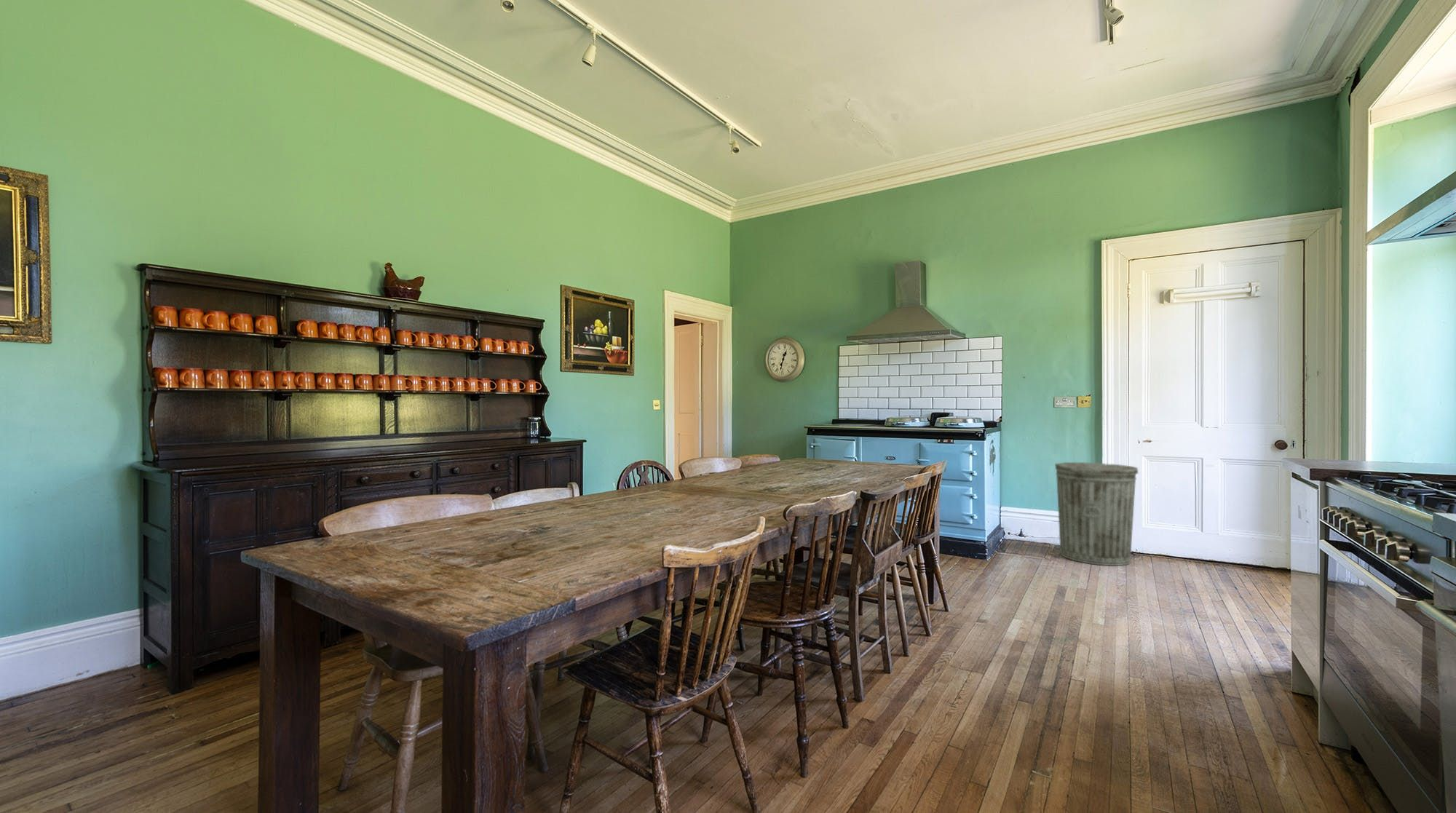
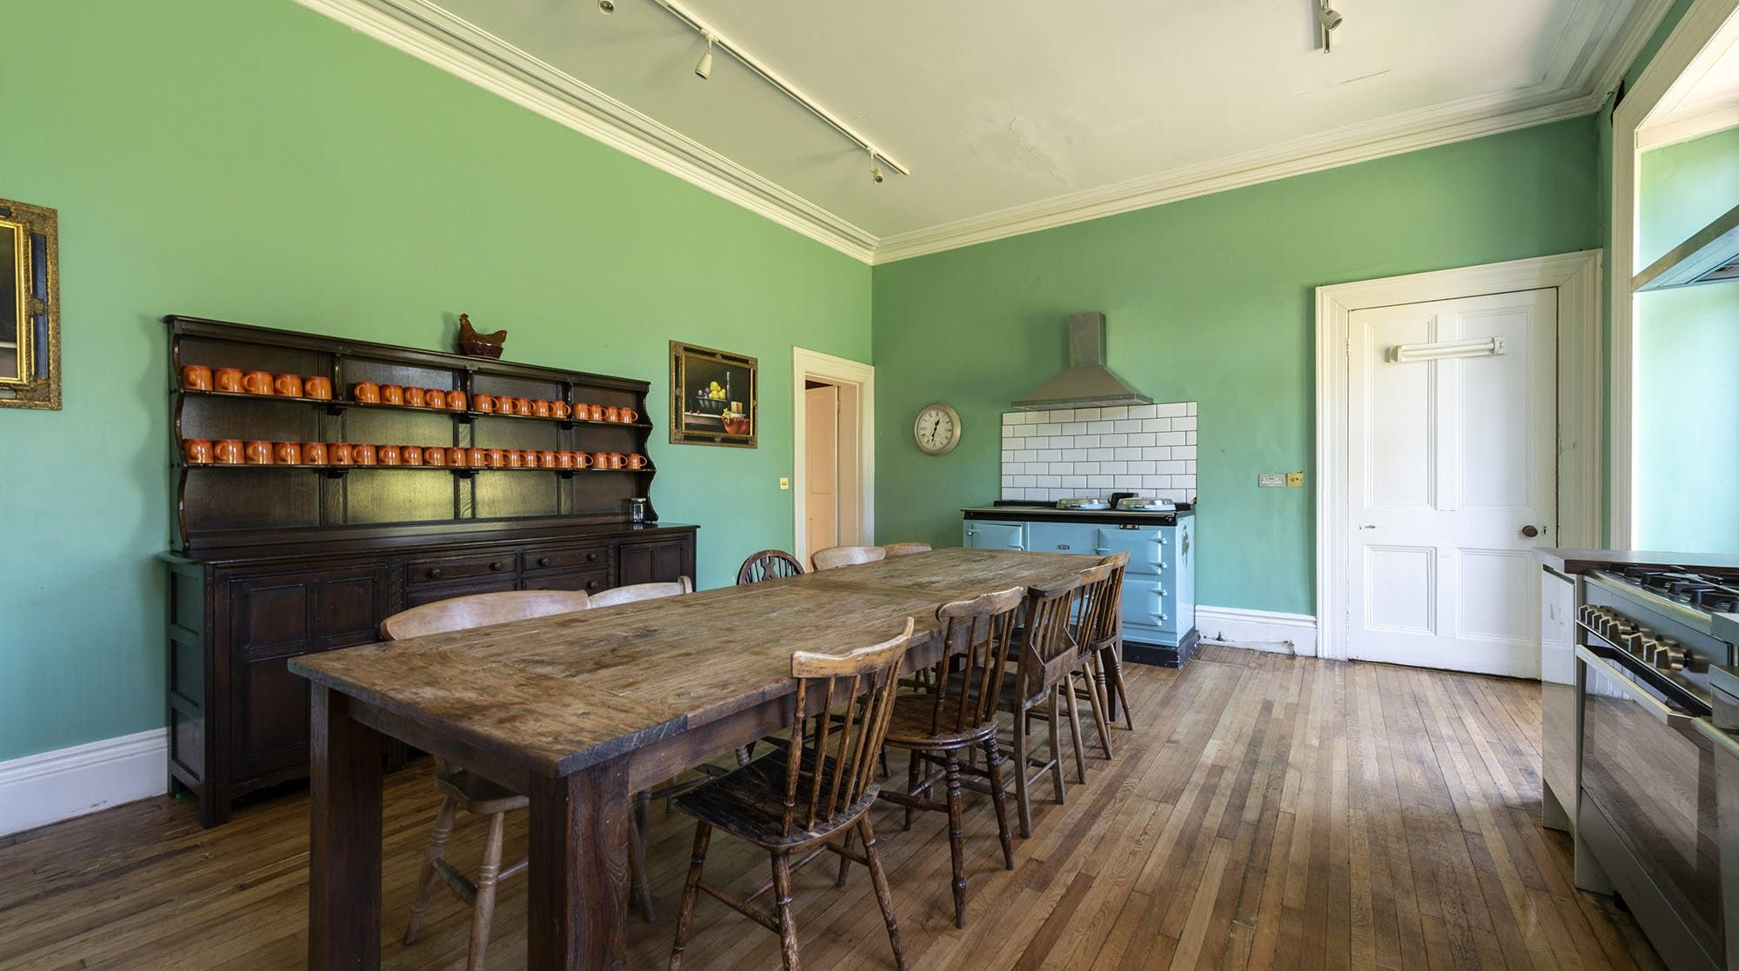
- trash can (1095, 511)
